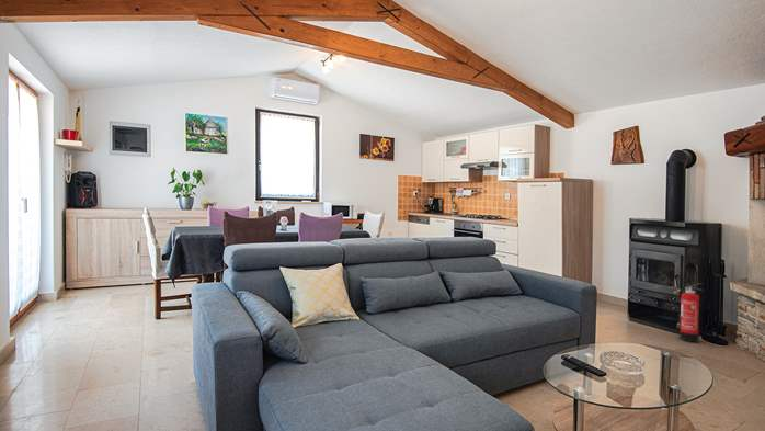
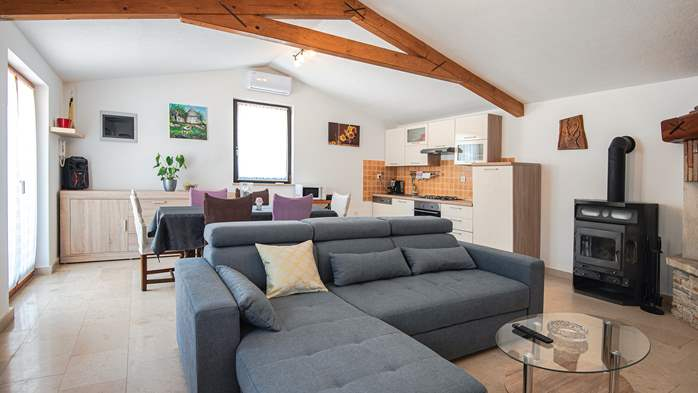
- fire extinguisher (685, 309)
